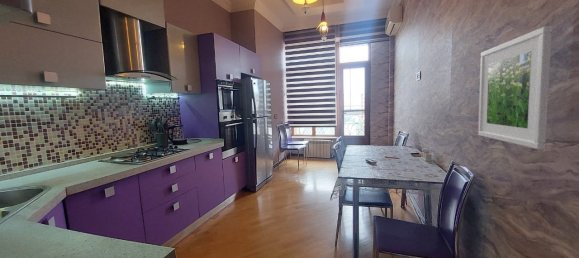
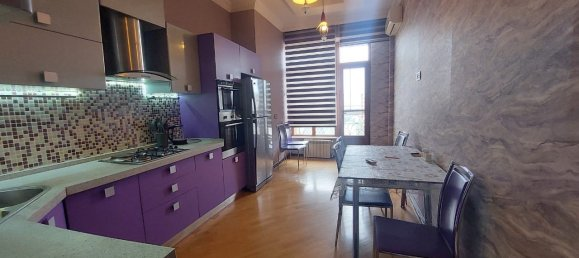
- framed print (507, 92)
